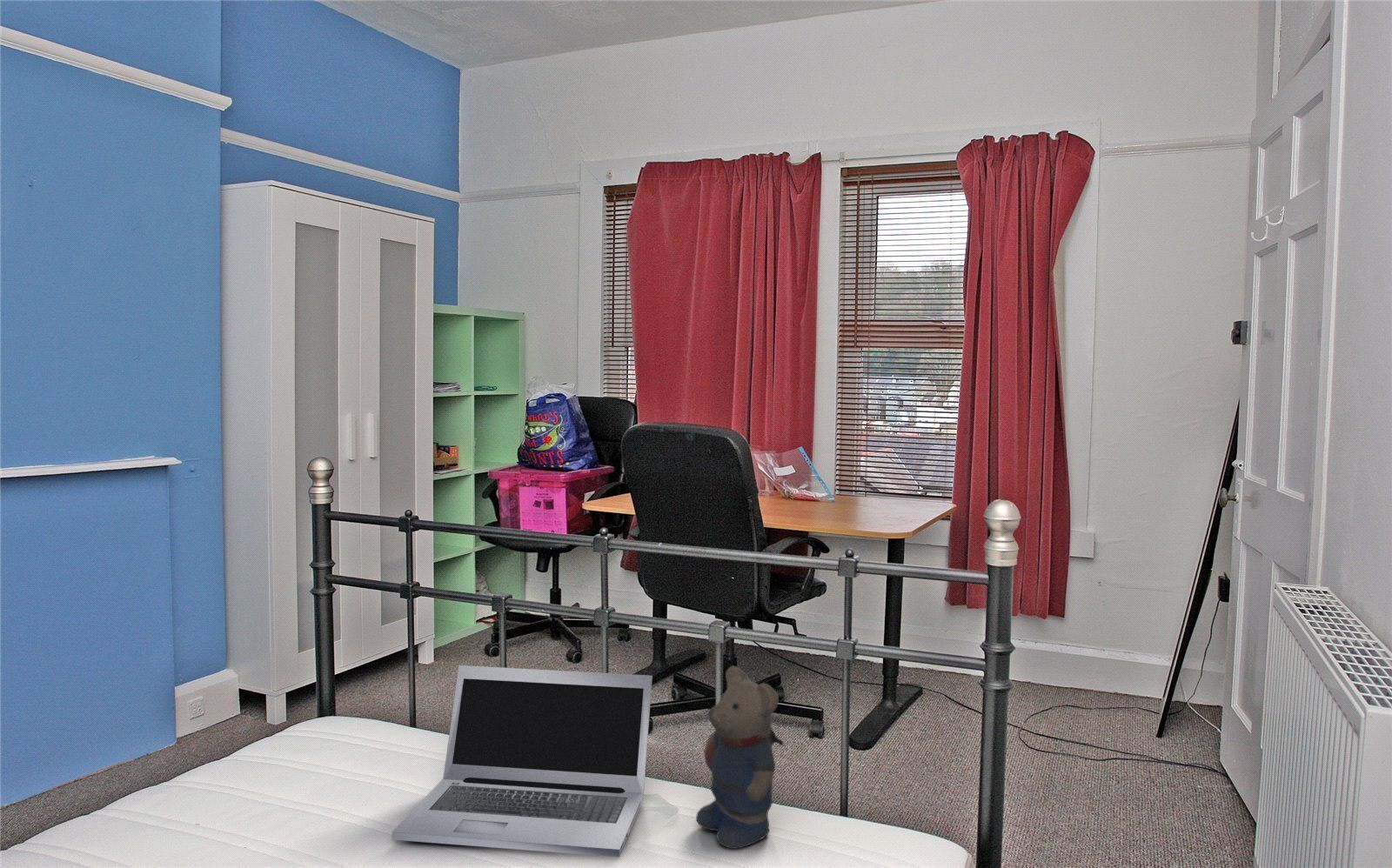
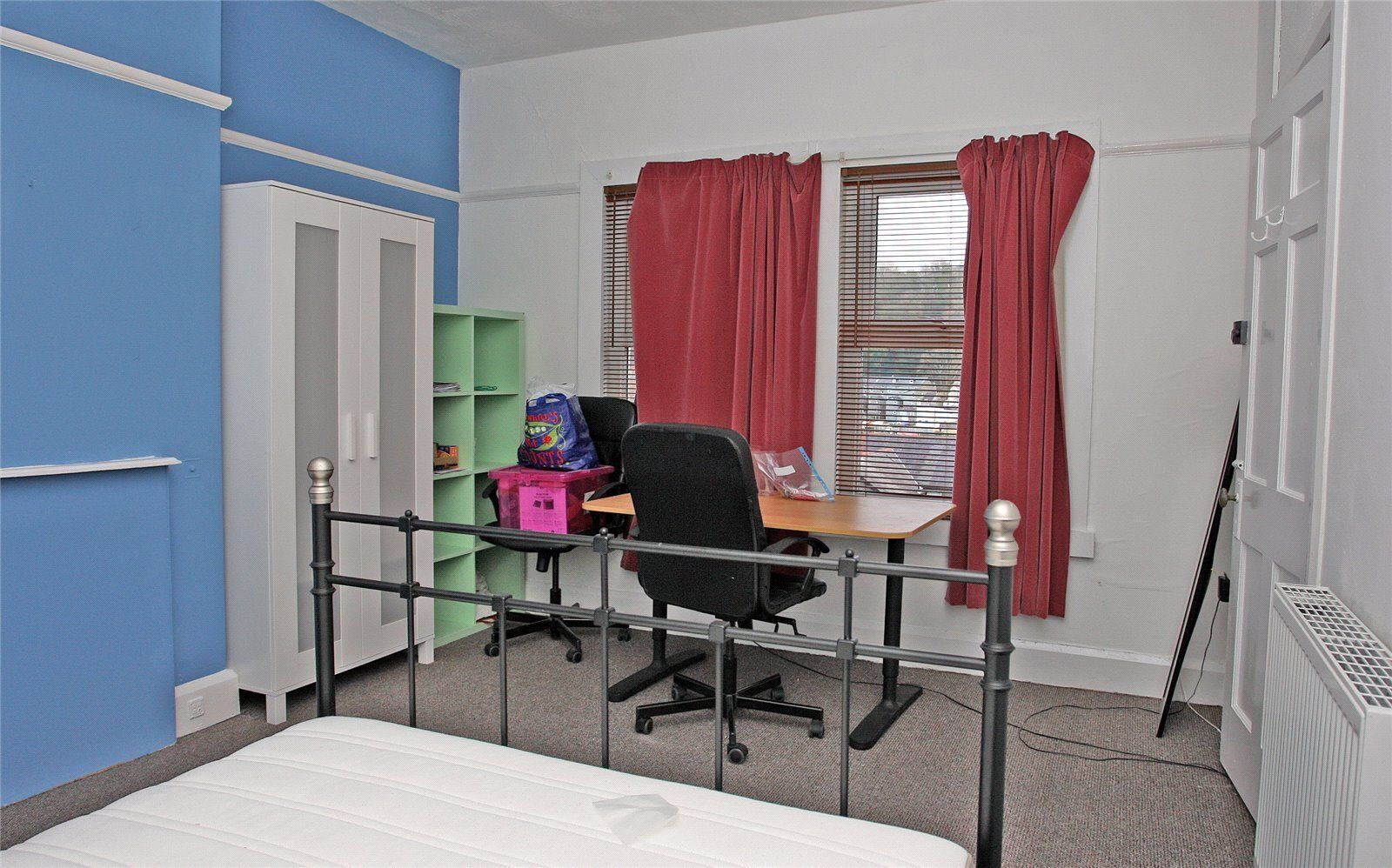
- laptop (531, 752)
- teddy bear (740, 751)
